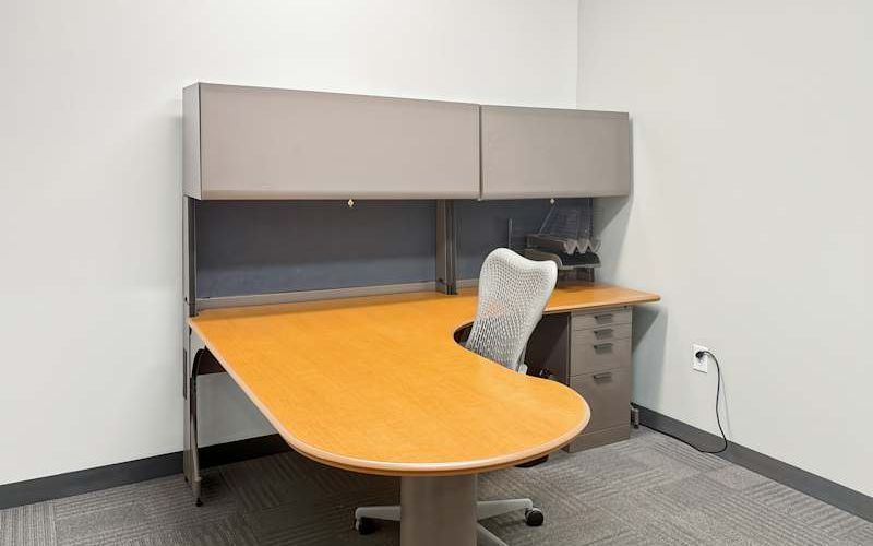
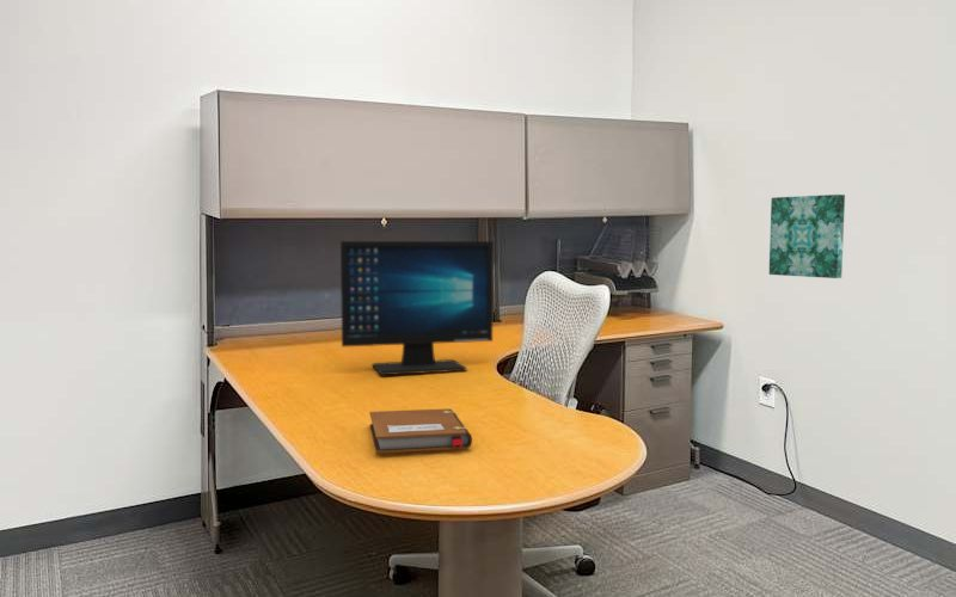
+ wall art (805, 236)
+ notebook (418, 429)
+ computer monitor (418, 304)
